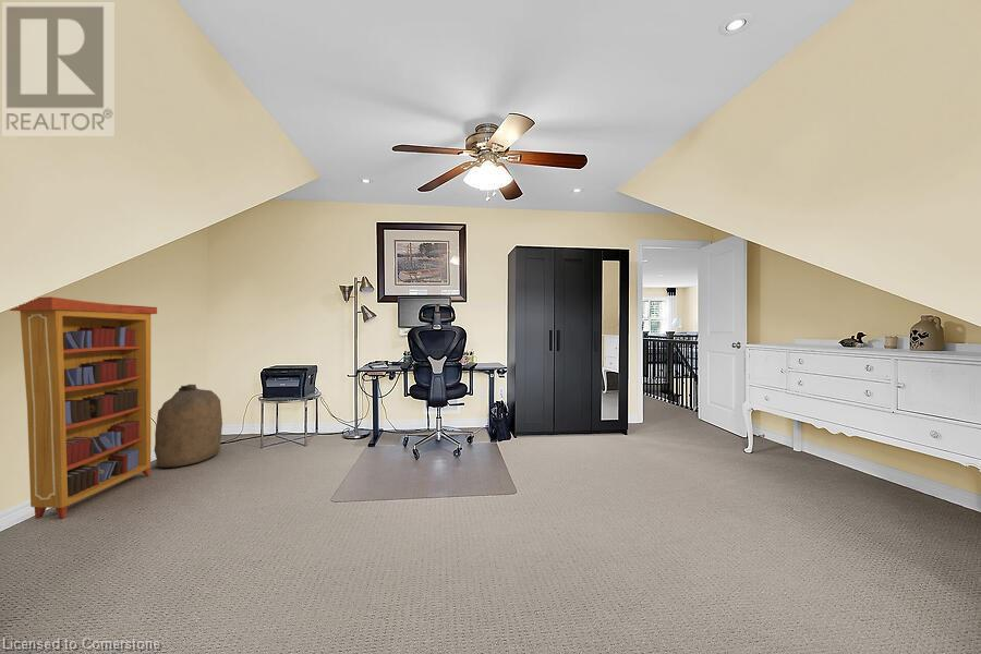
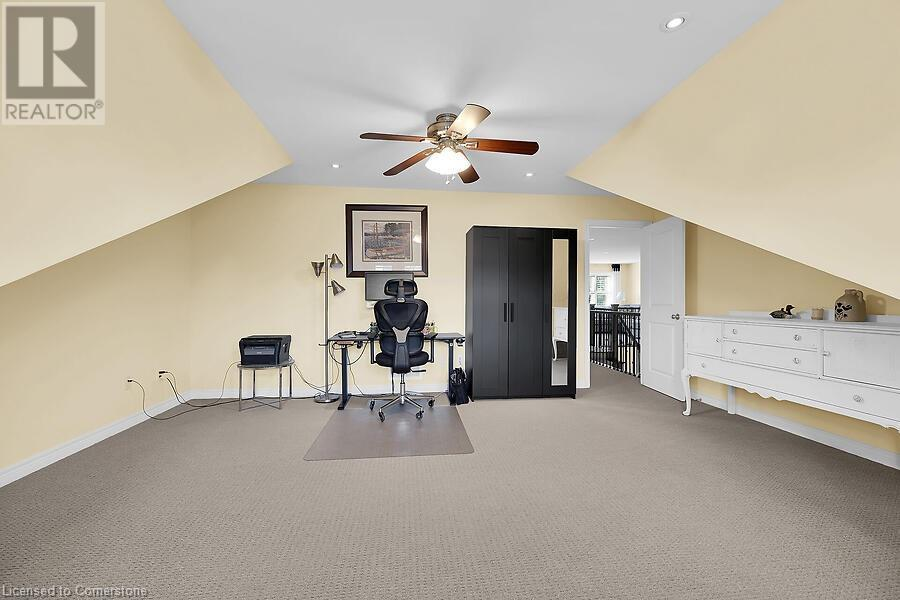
- bag (190, 421)
- bookcase (93, 398)
